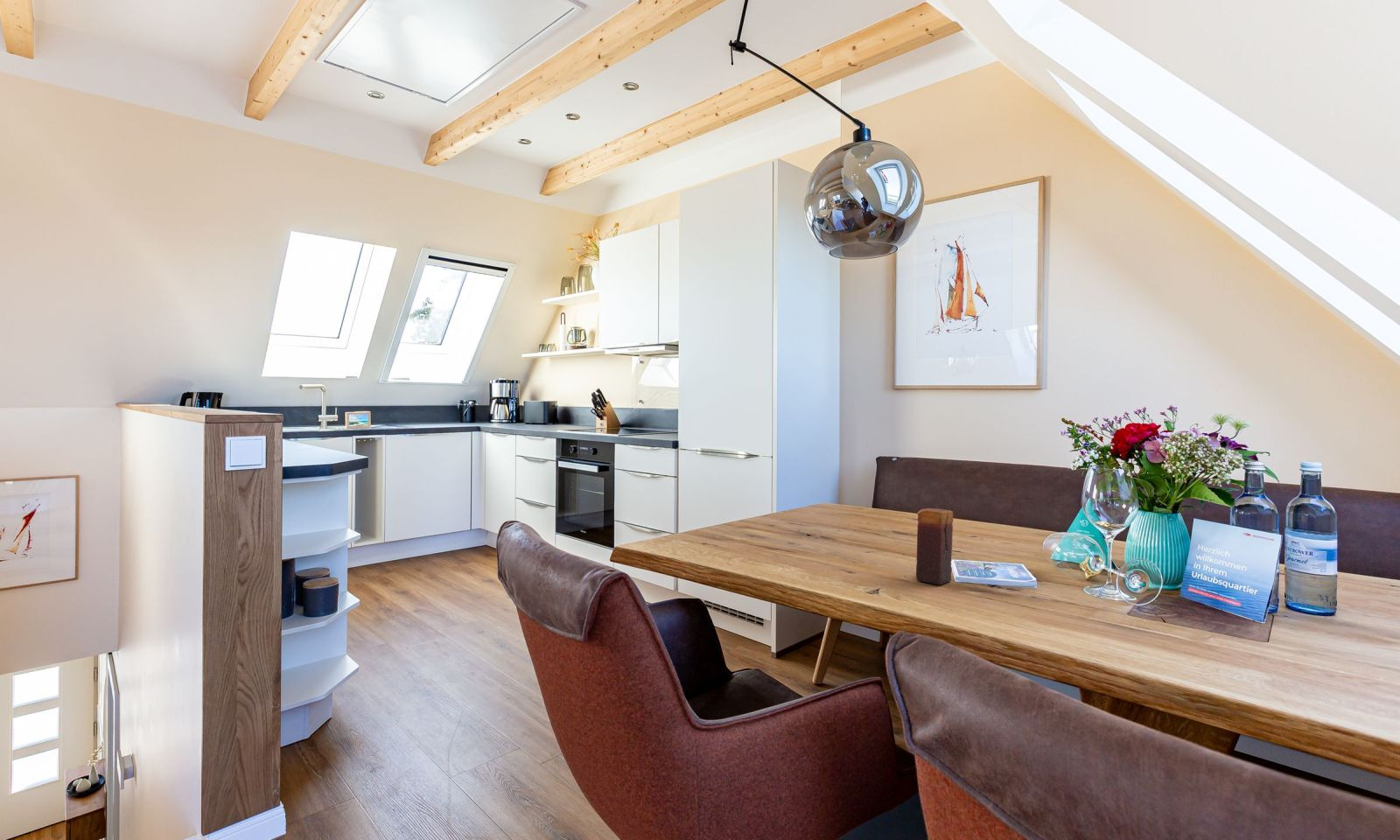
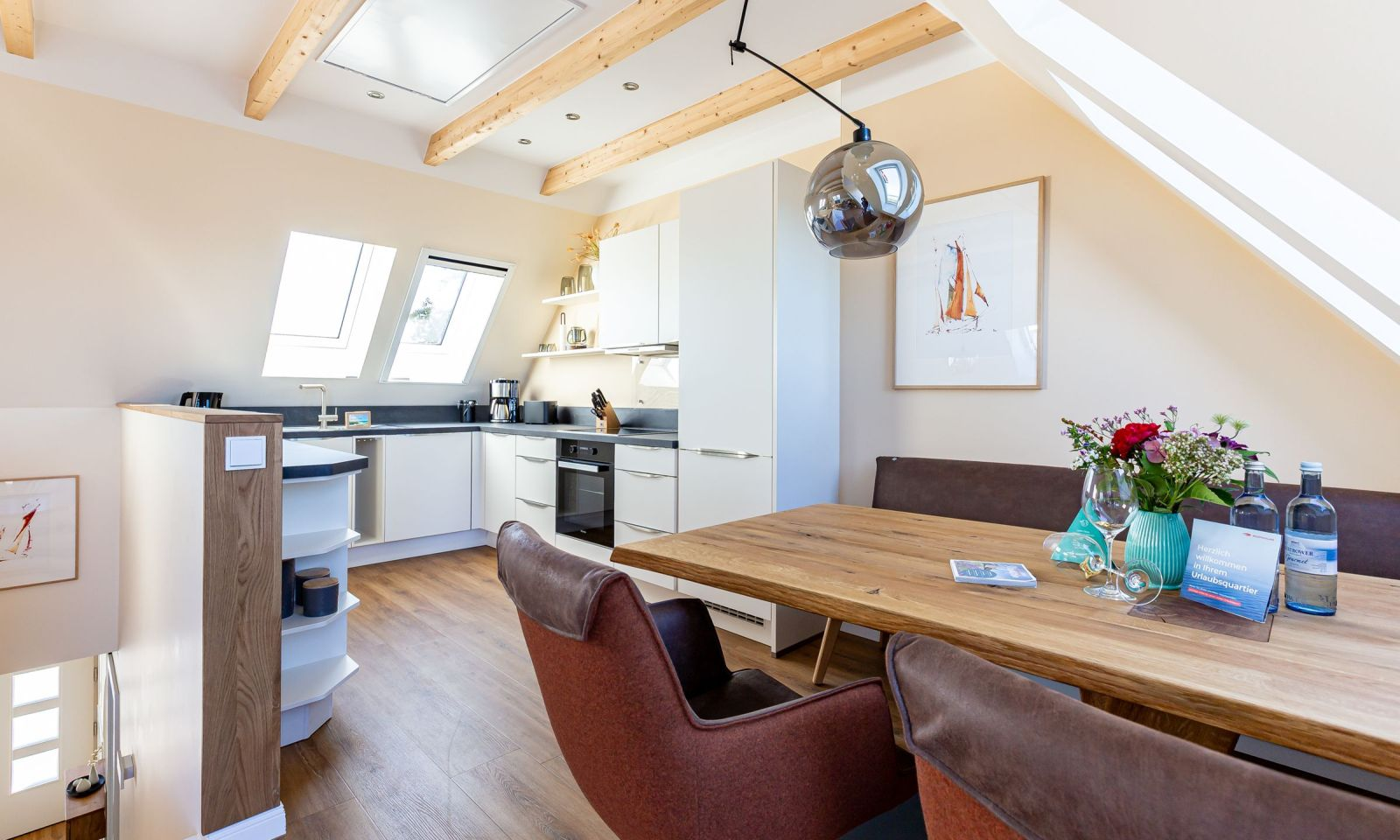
- candle (934, 544)
